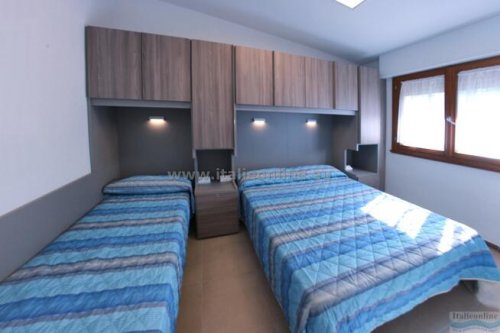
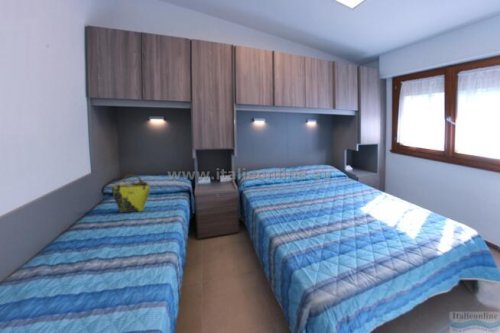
+ tote bag (131, 192)
